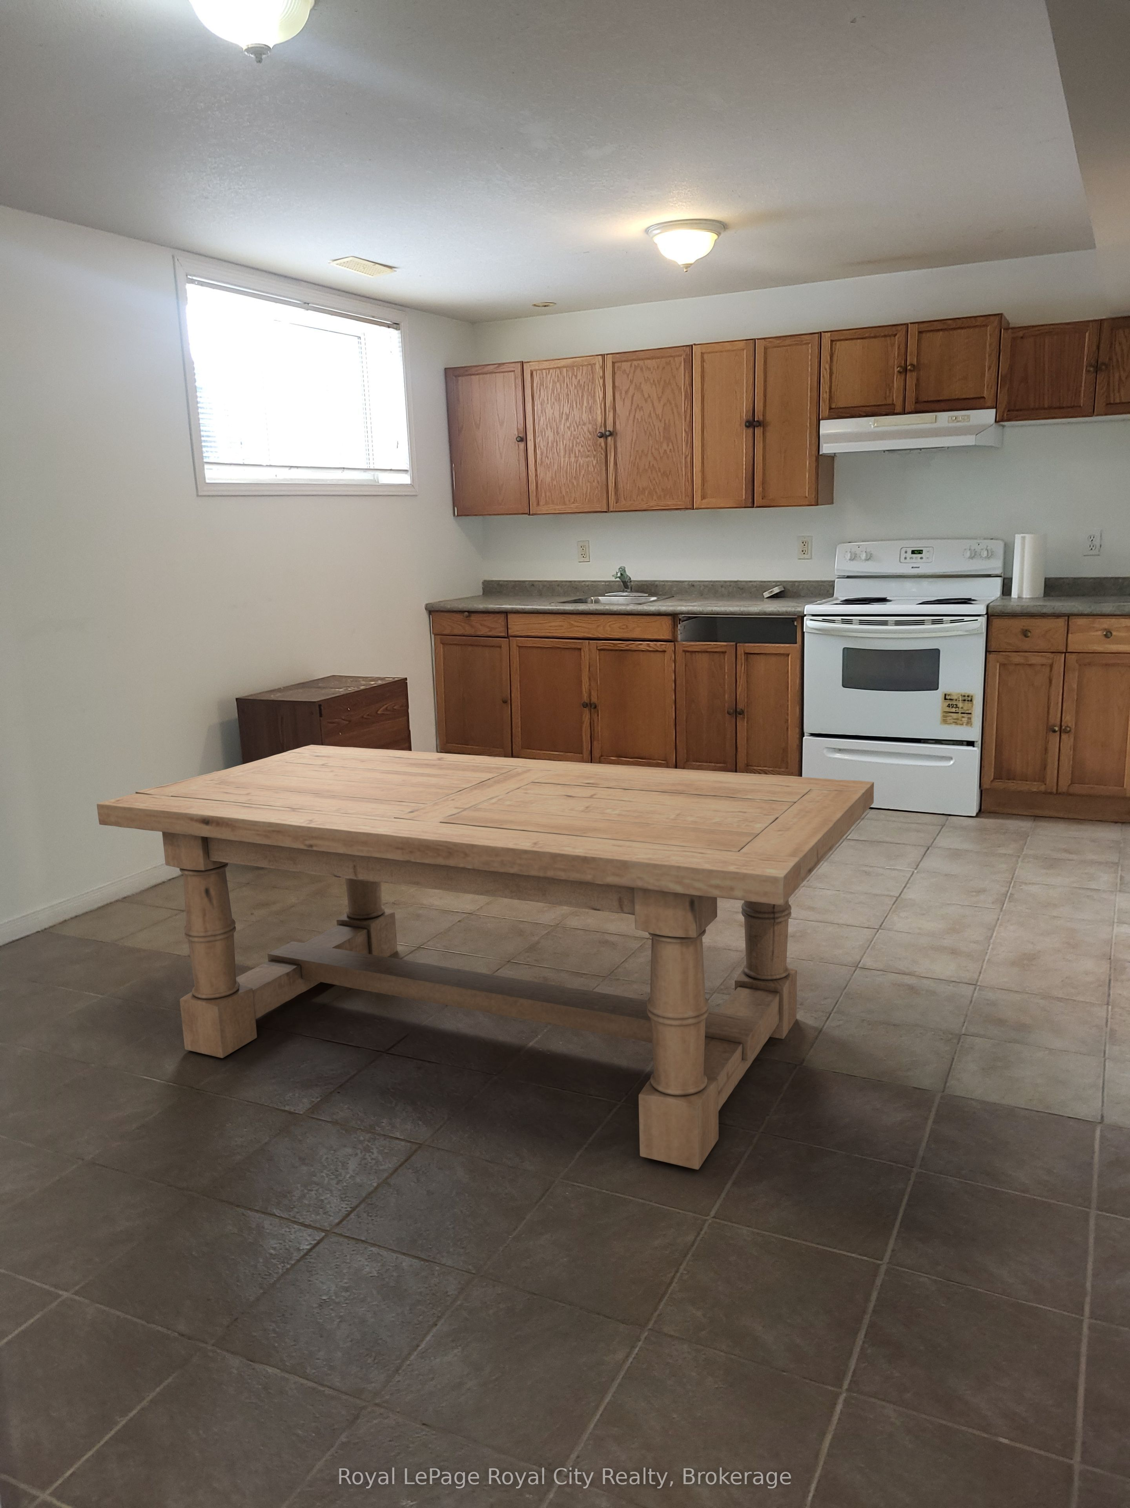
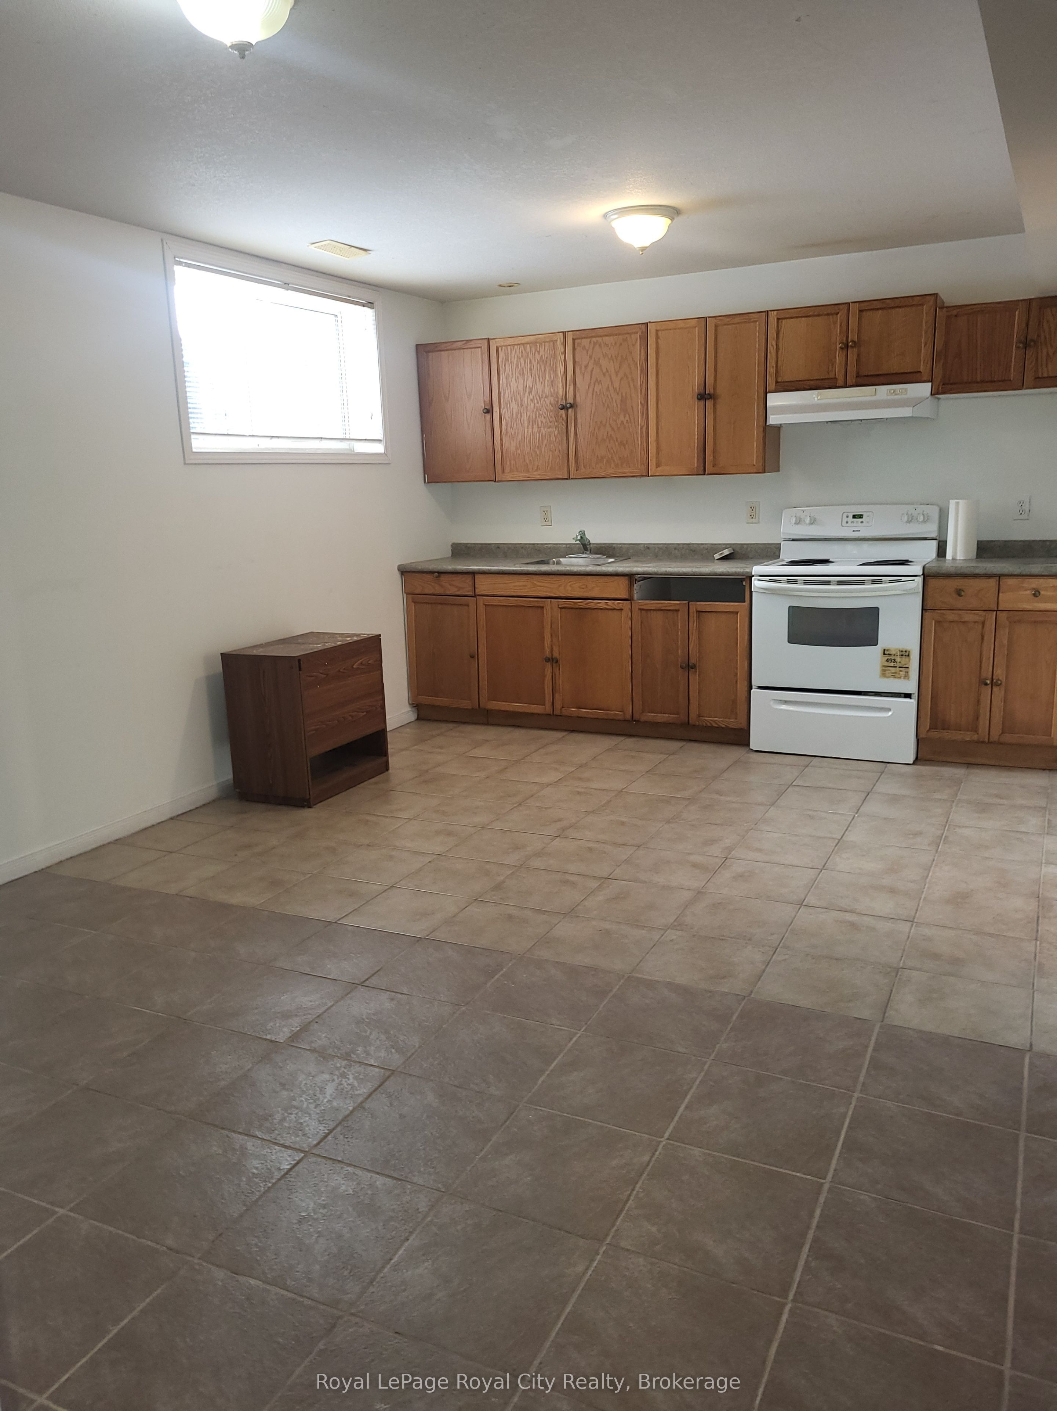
- dining table (490, 896)
